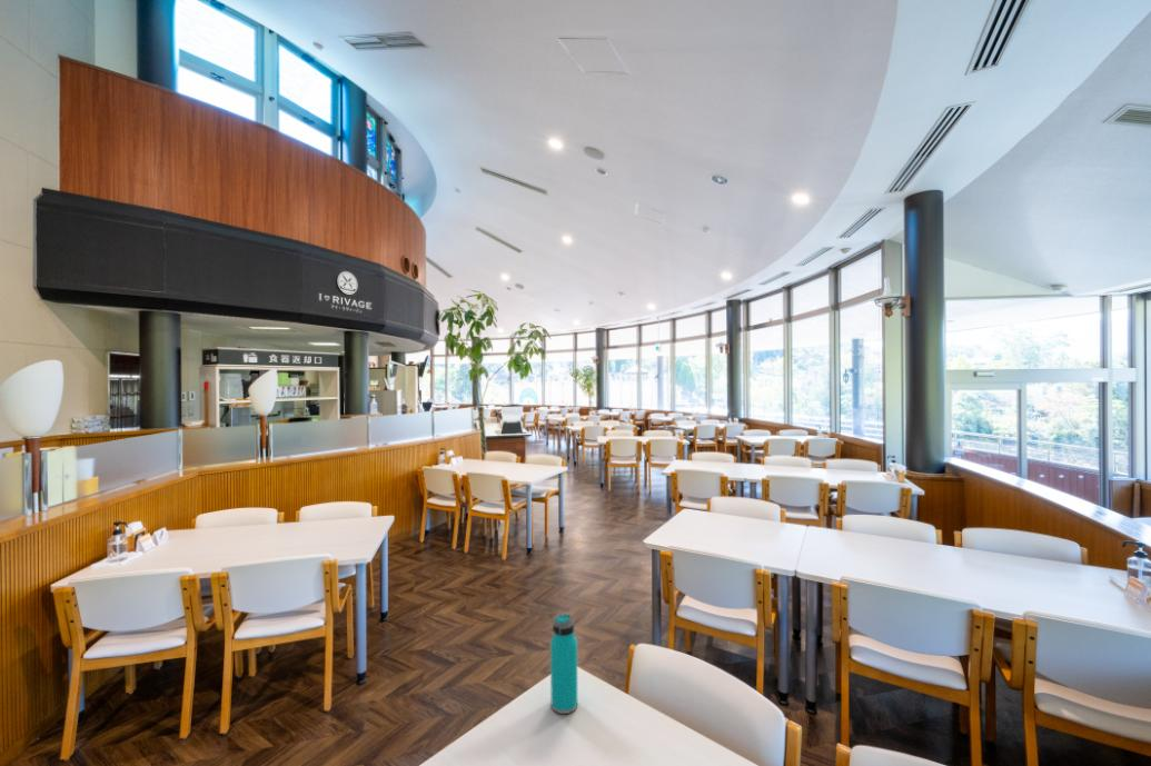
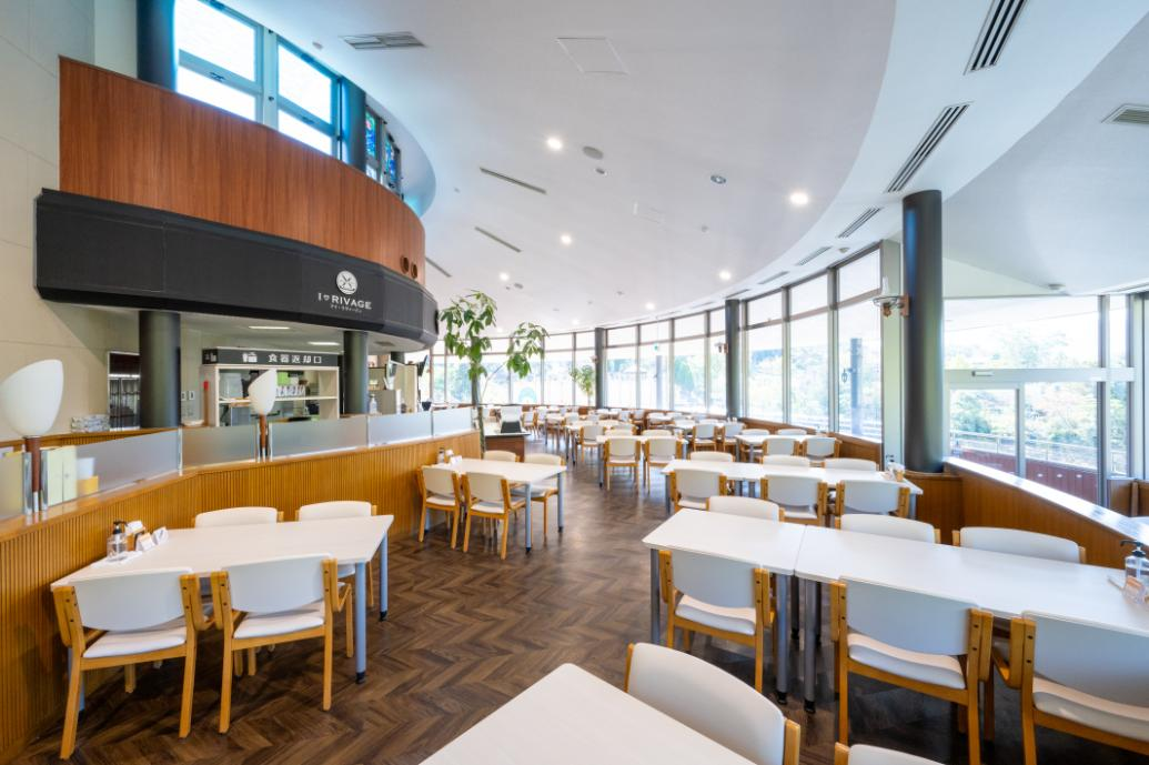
- water bottle (564, 659)
